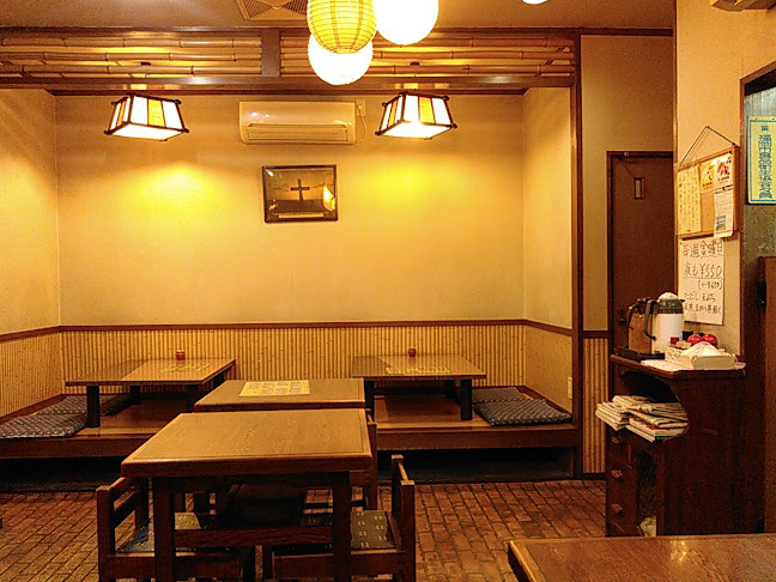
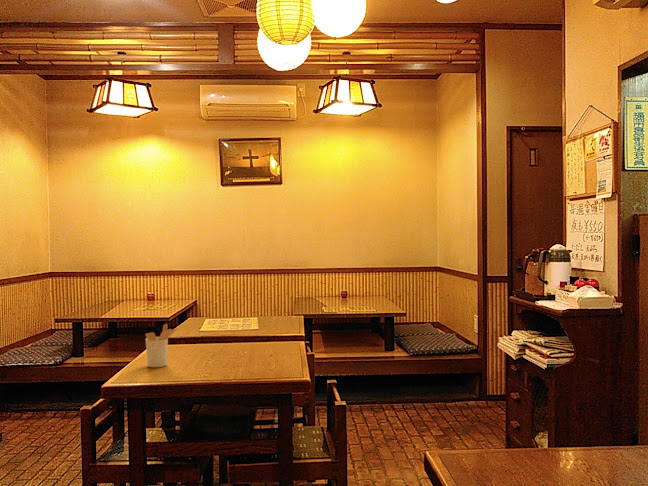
+ utensil holder (161, 345)
